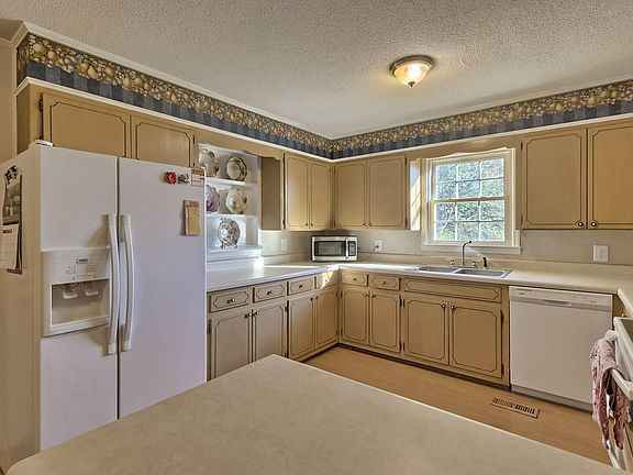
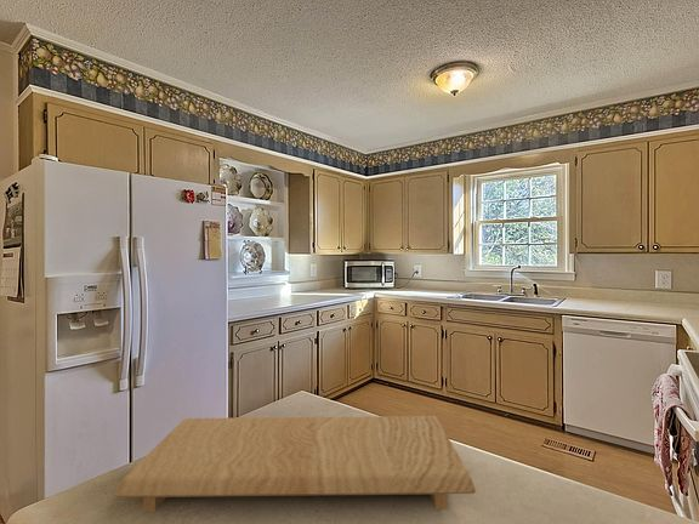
+ cutting board (305, 458)
